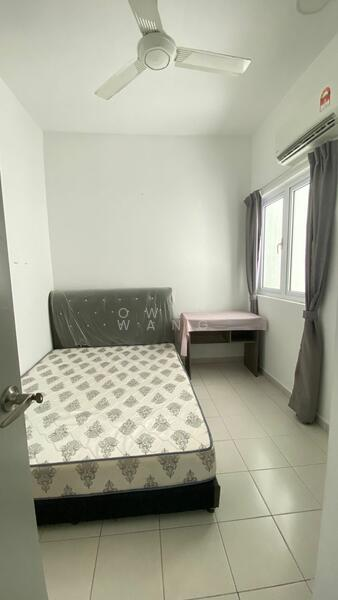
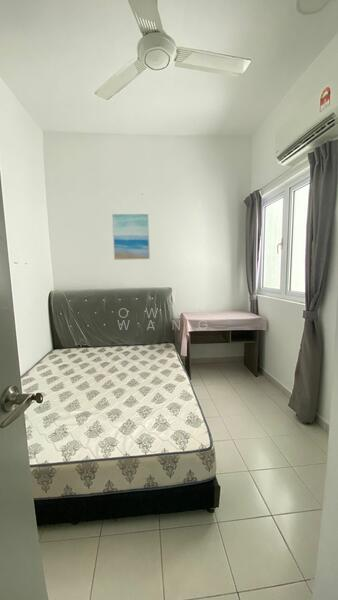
+ wall art (131, 236)
